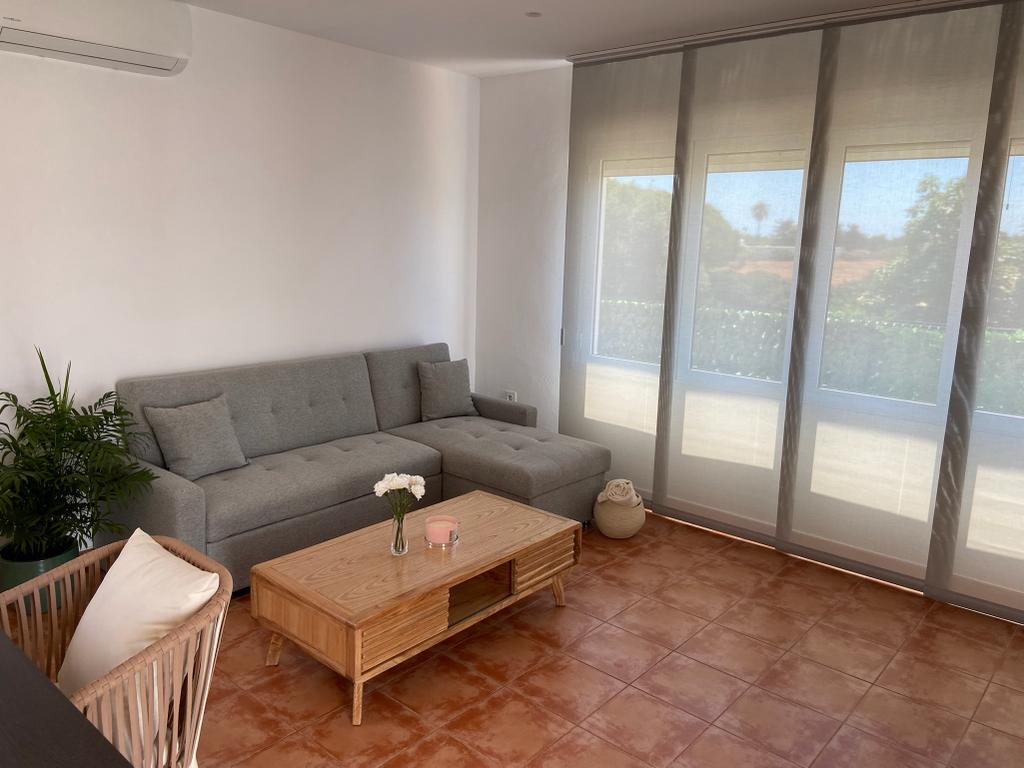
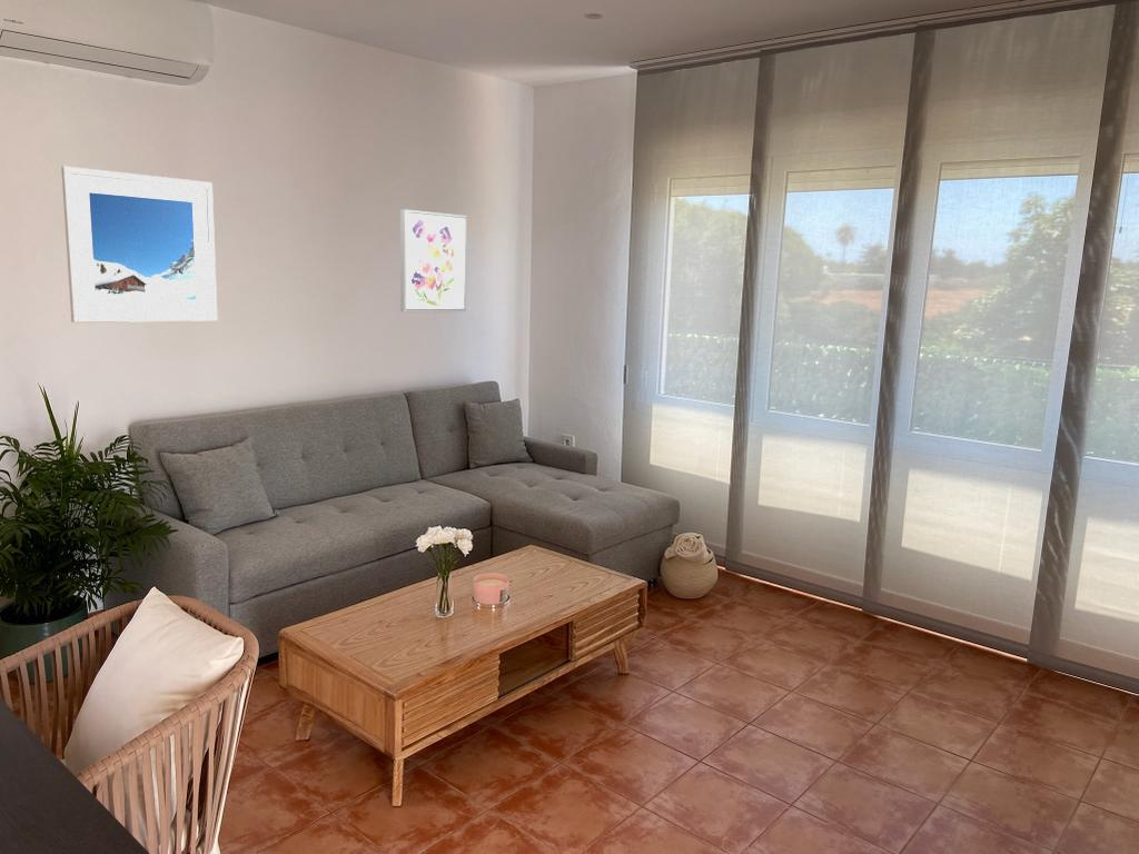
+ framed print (145, 249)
+ wall art (434, 262)
